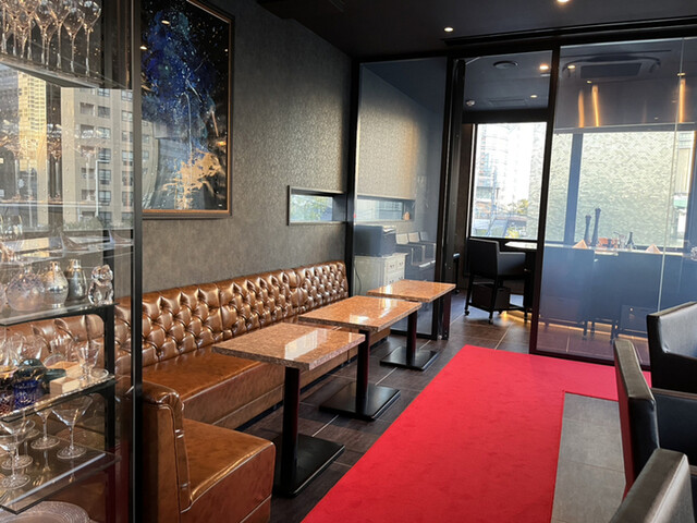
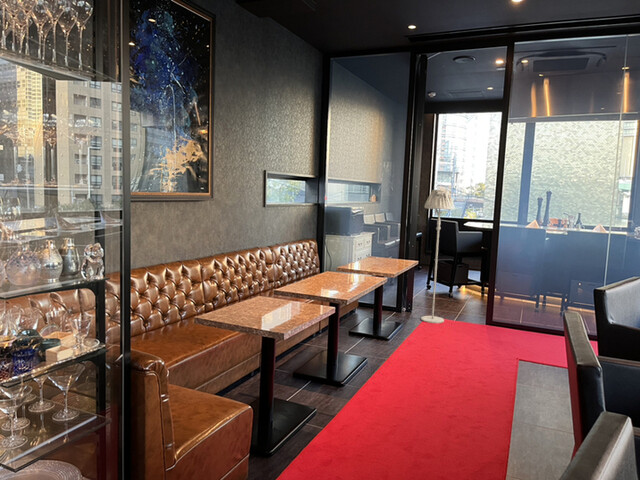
+ floor lamp (436, 255)
